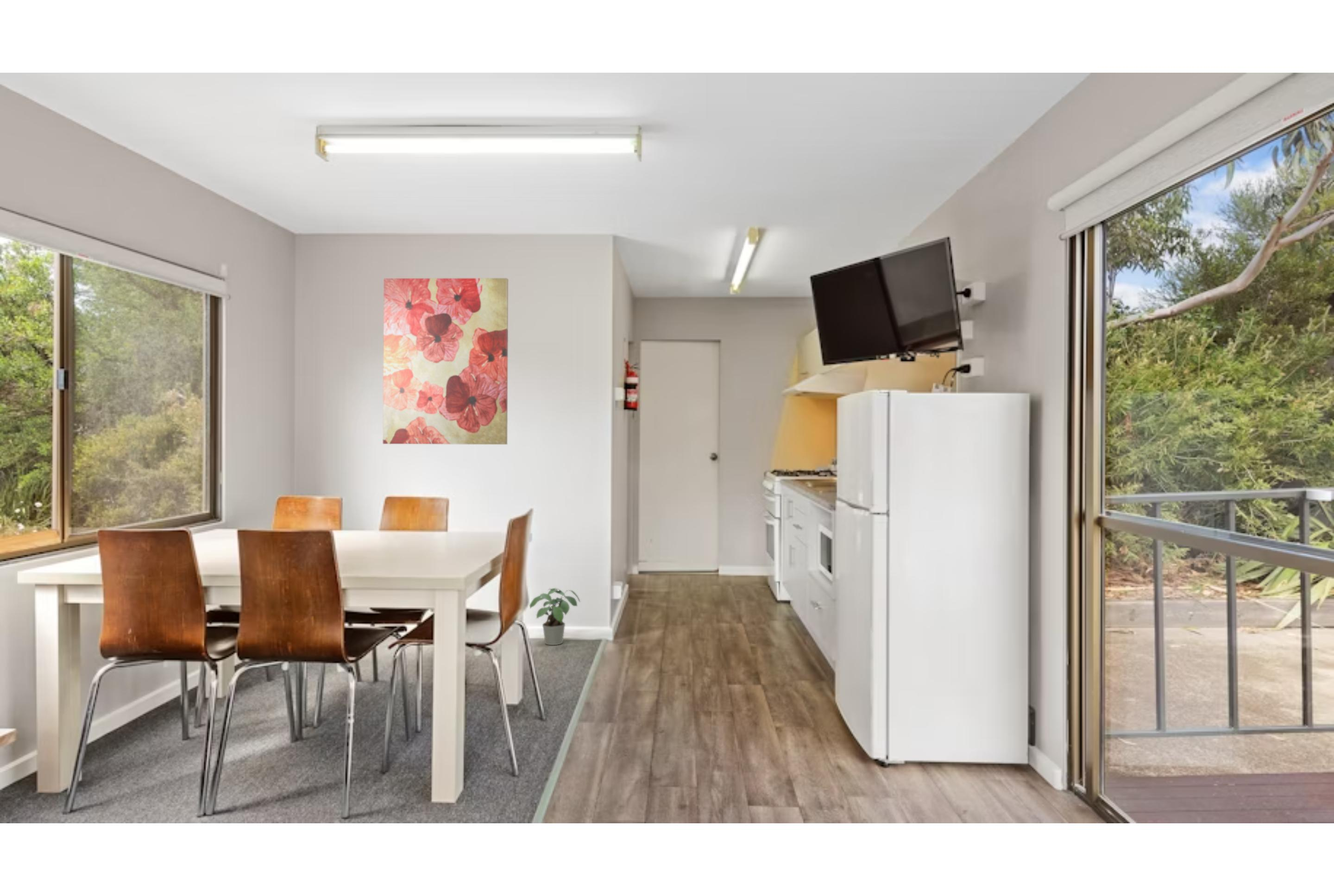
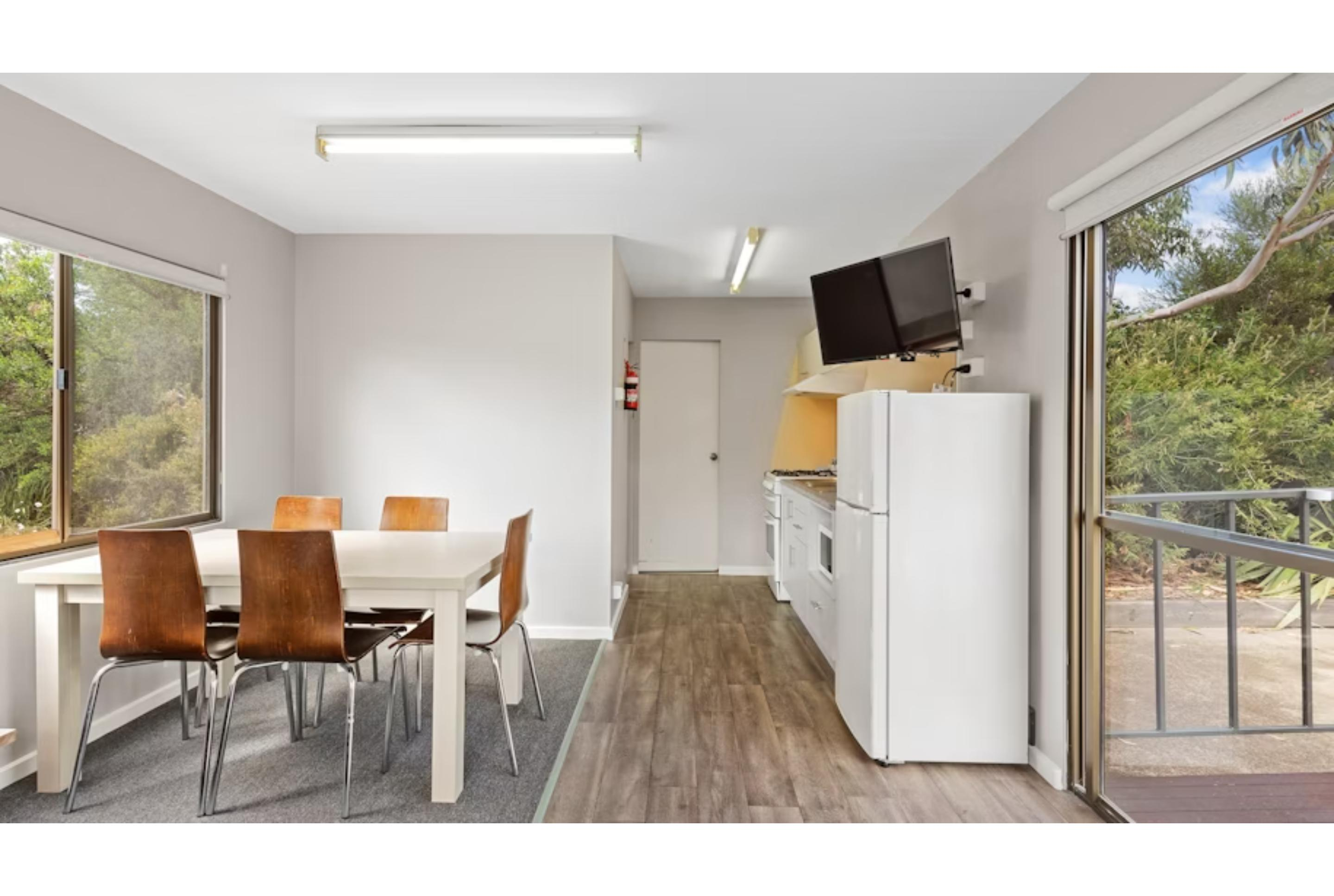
- potted plant (554, 617)
- wall art (446, 361)
